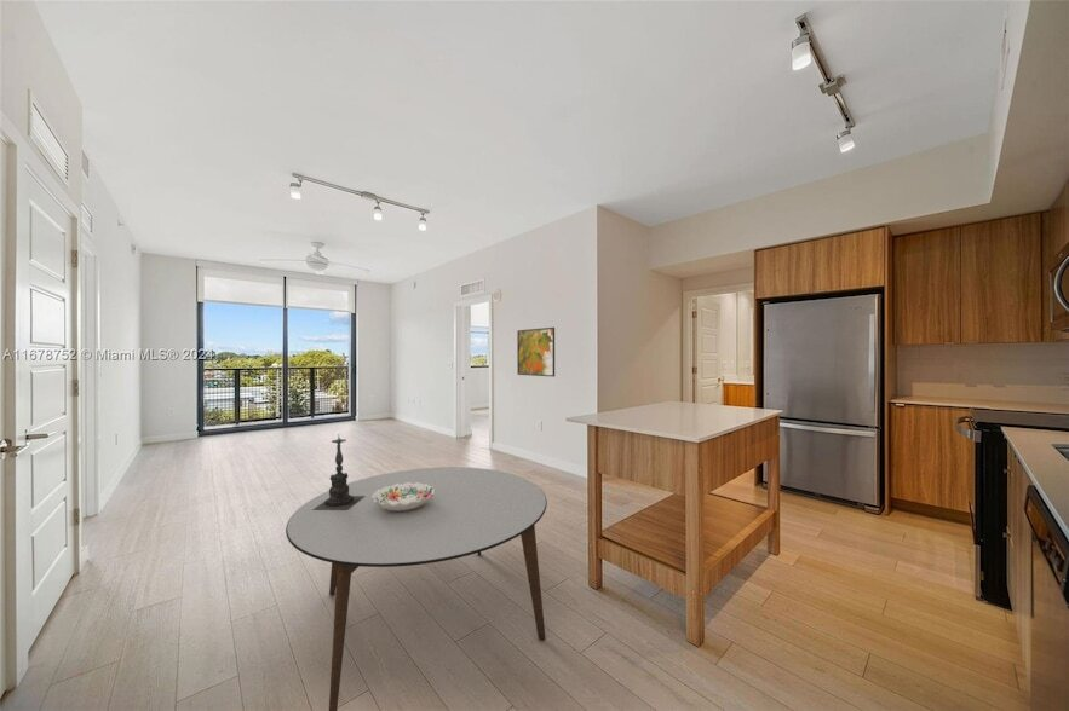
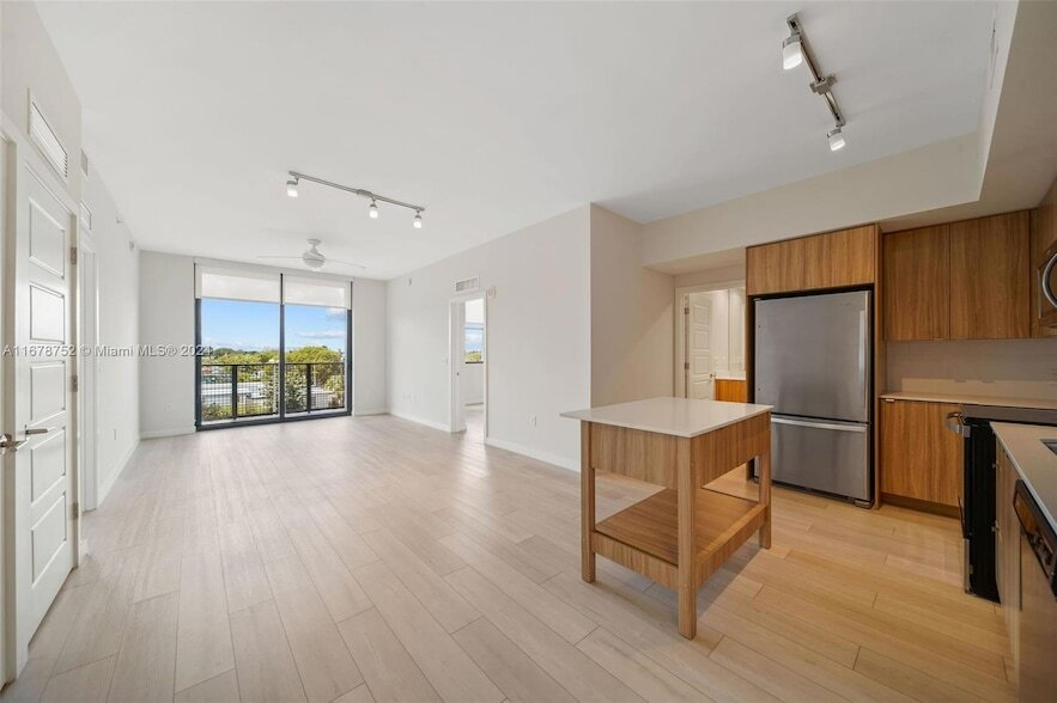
- dining table (427, 556)
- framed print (535, 352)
- decorative bowl (403, 498)
- candle holder (339, 466)
